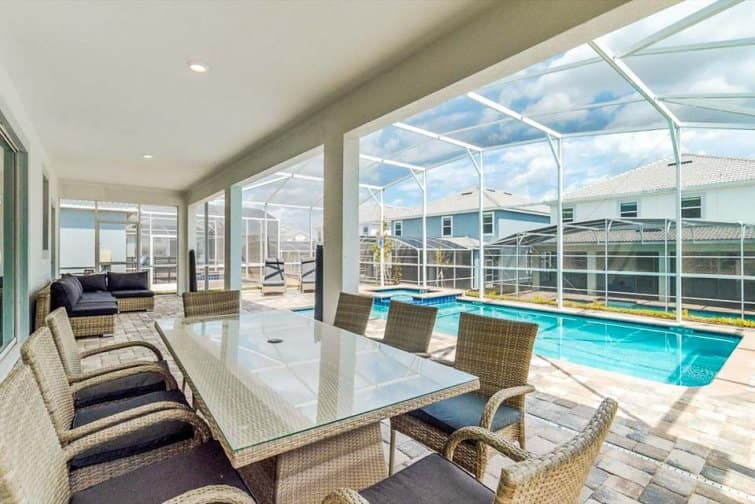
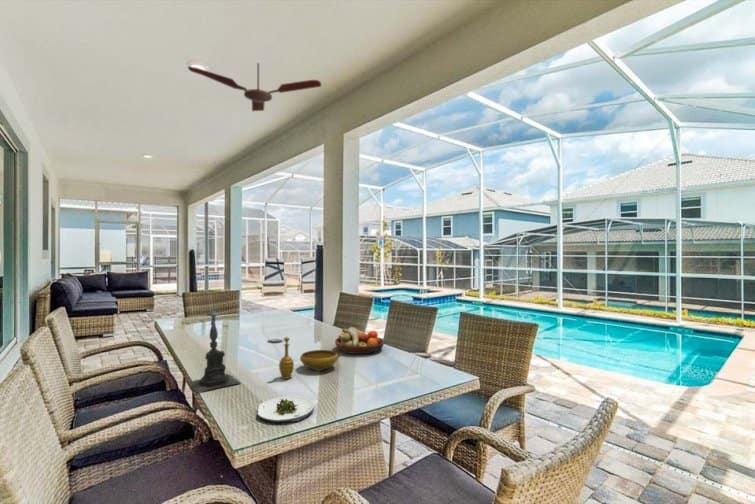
+ fruit bowl (359, 338)
+ ceiling fan (257, 87)
+ salad plate (286, 404)
+ decorative bowl (308, 351)
+ candle holder (213, 342)
